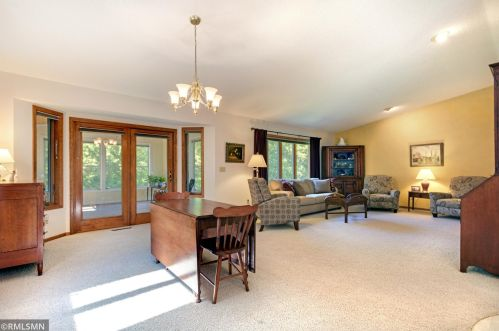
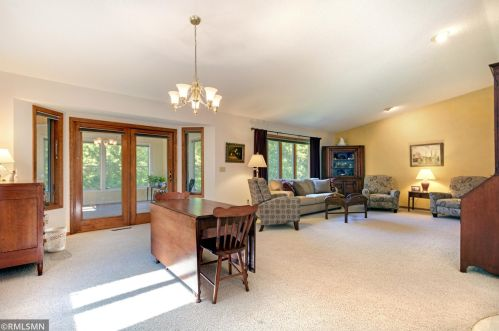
+ wastebasket (55, 239)
